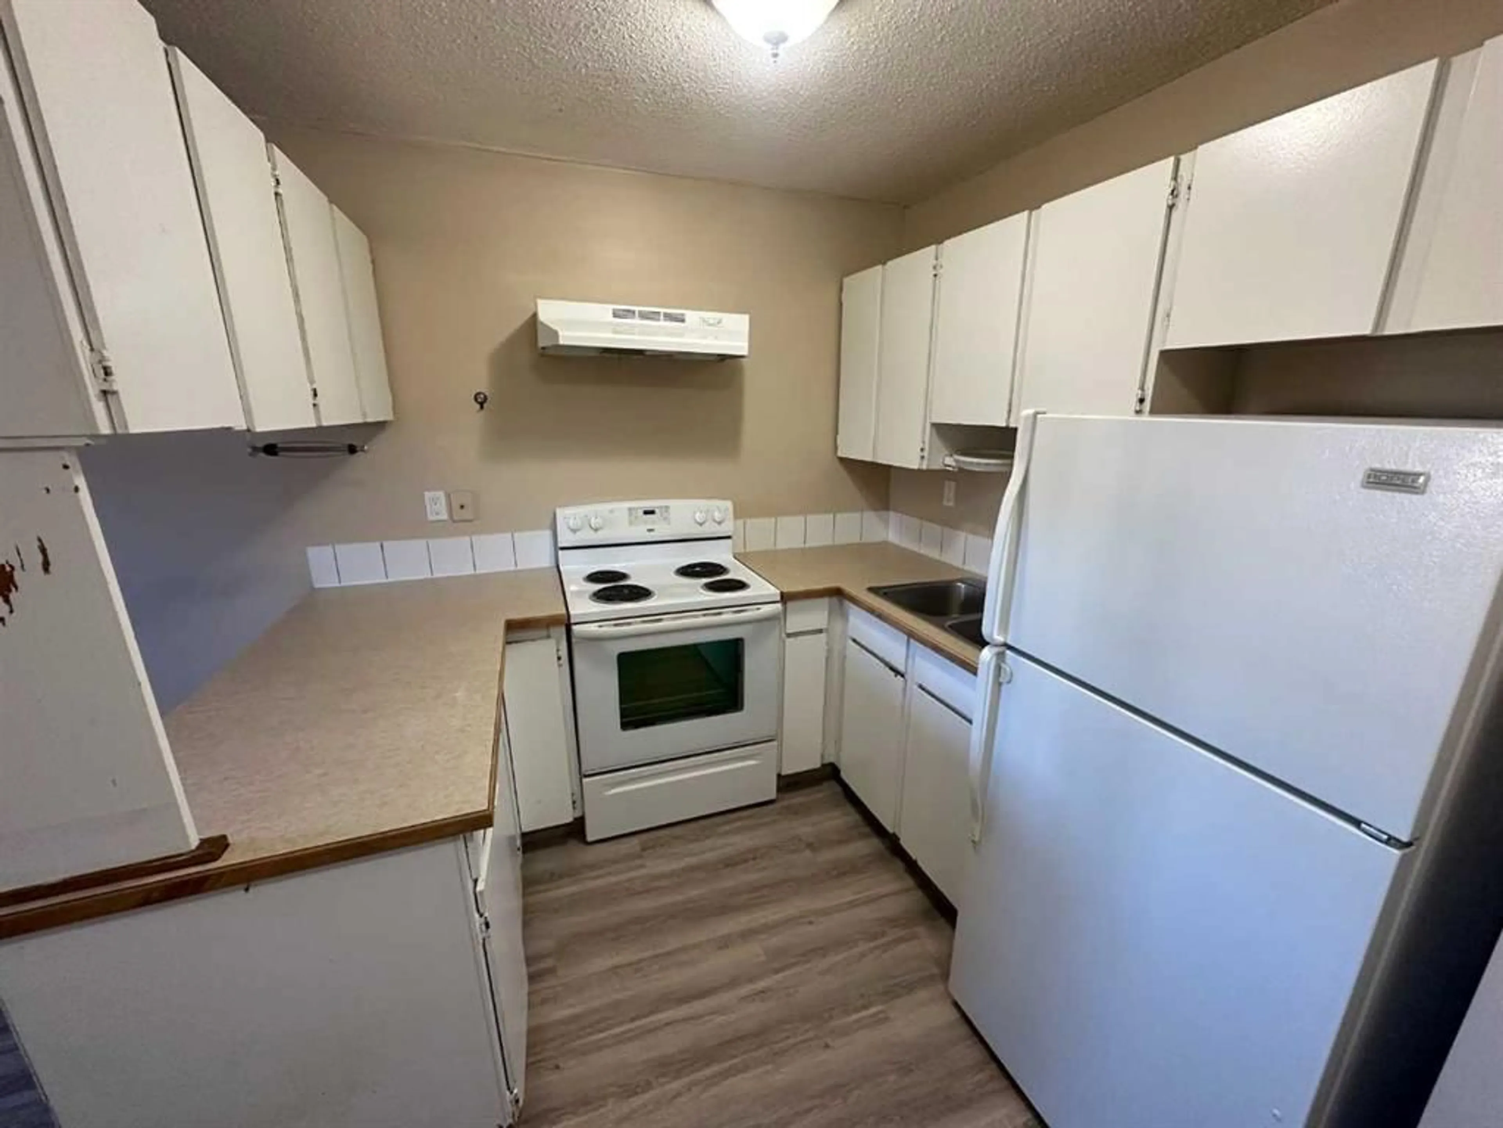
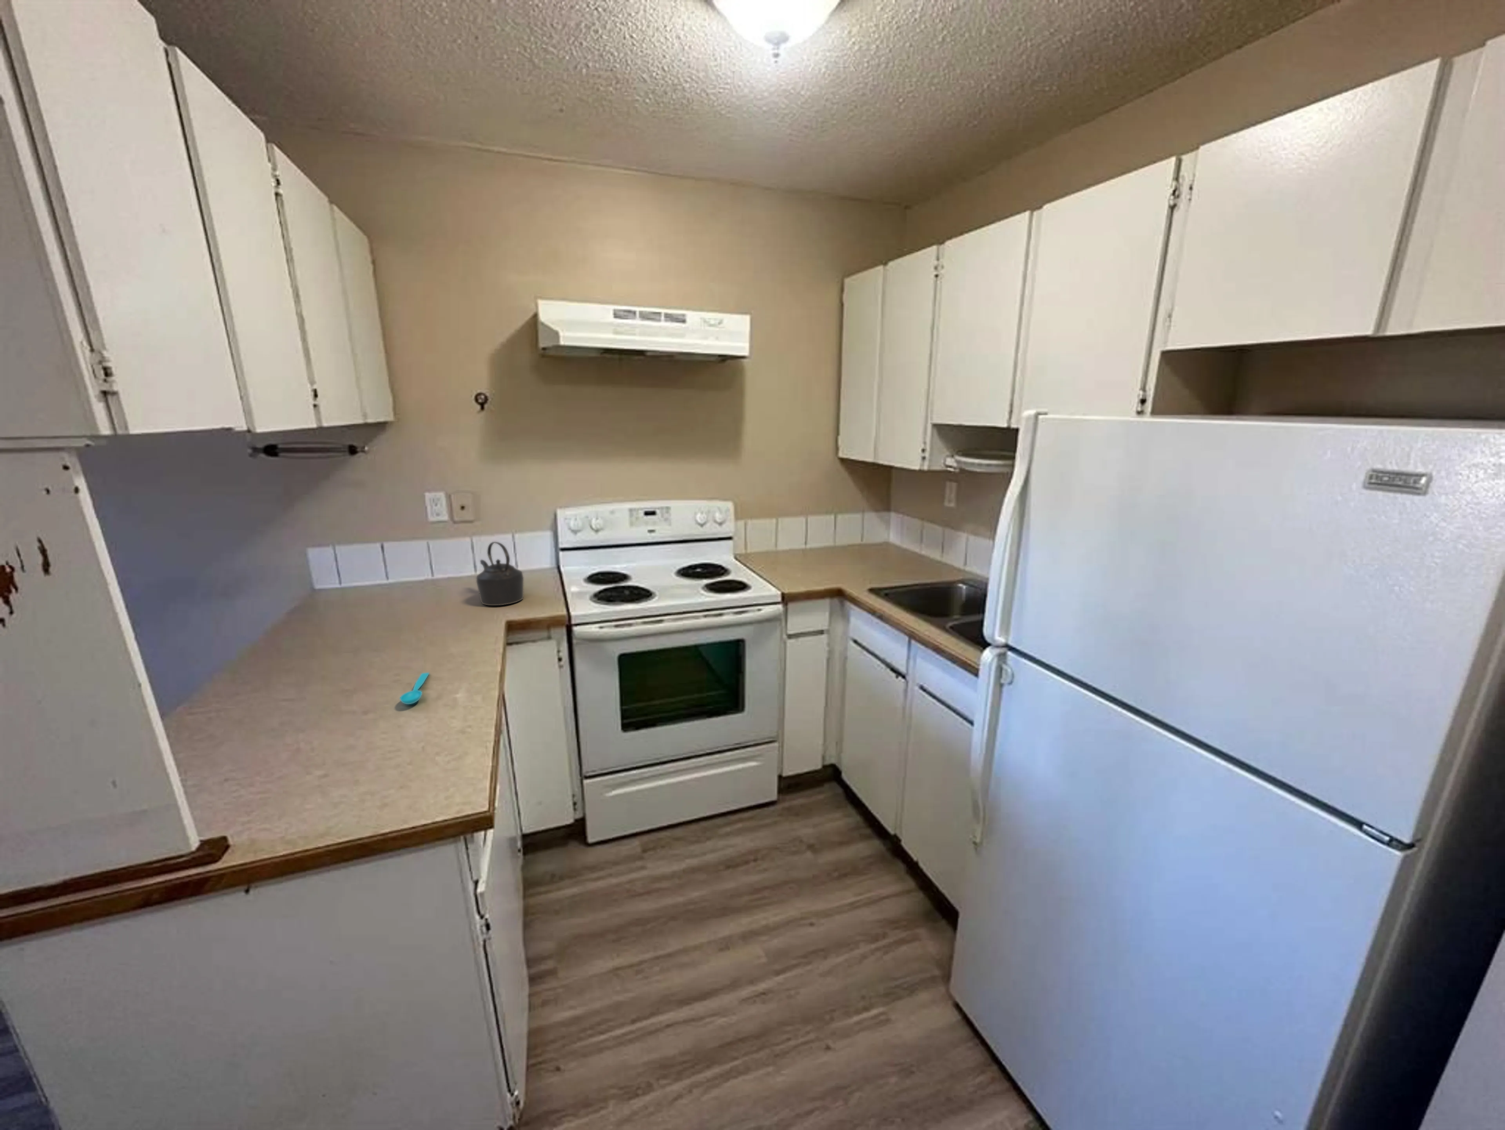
+ kettle (495, 570)
+ spoon (417, 686)
